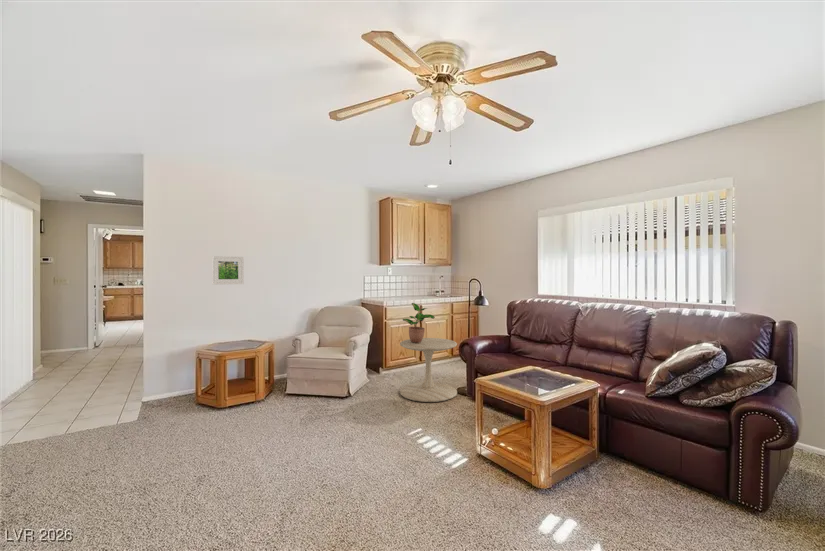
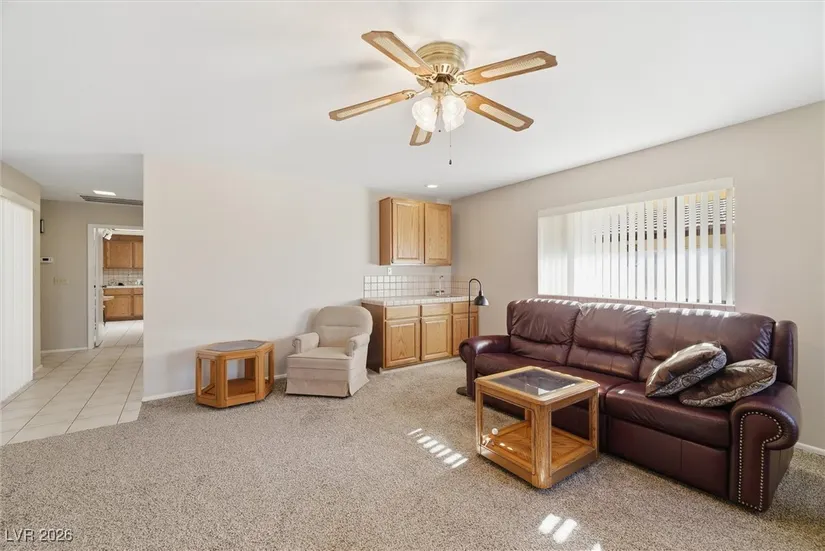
- potted plant (417, 322)
- side table (428, 367)
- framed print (228, 270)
